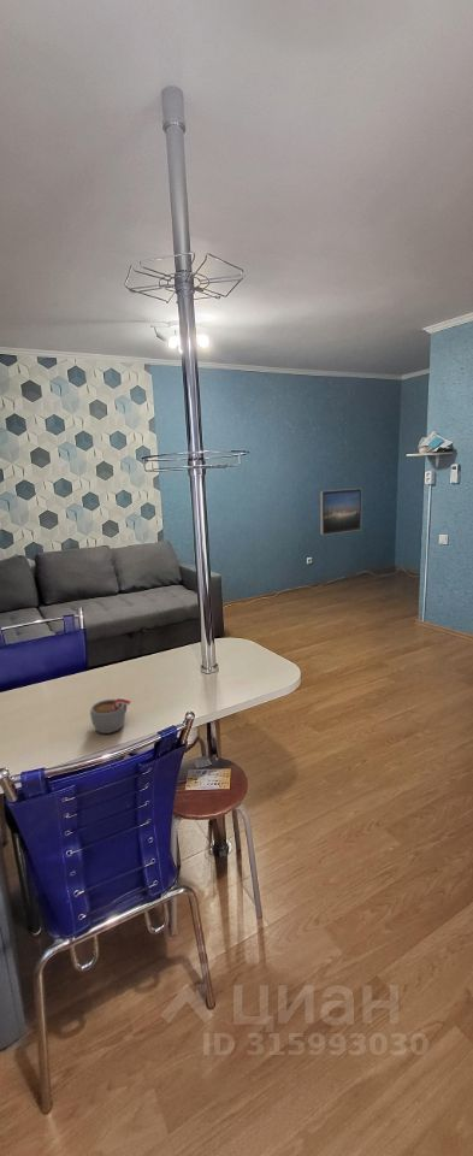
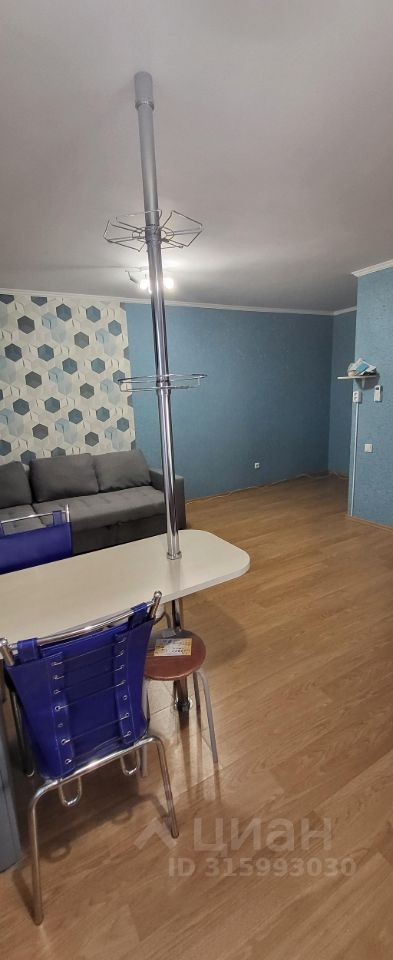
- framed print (341, 511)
- mug (111, 710)
